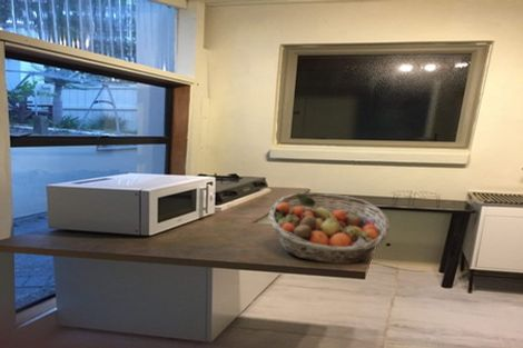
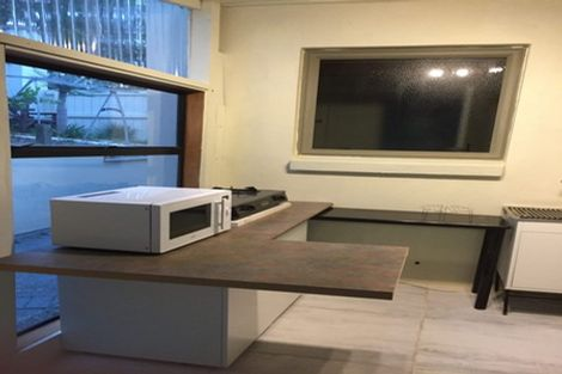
- fruit basket (326, 226)
